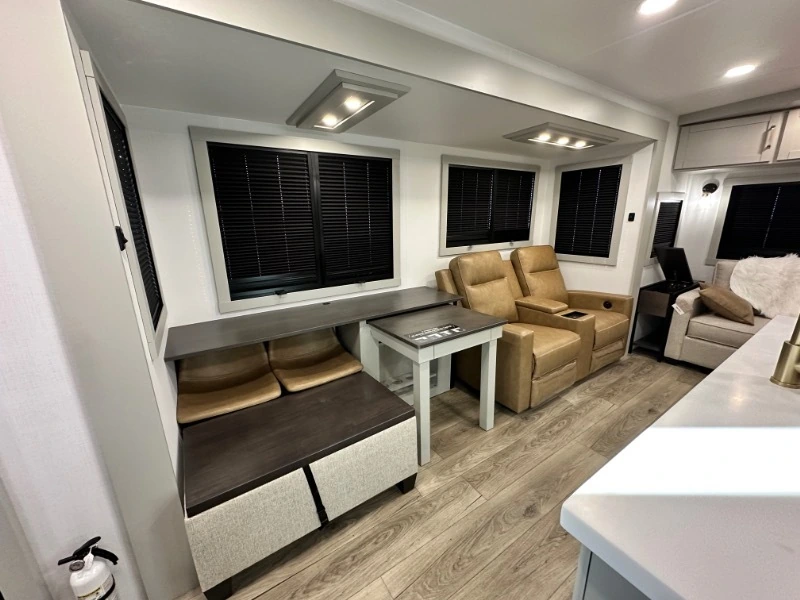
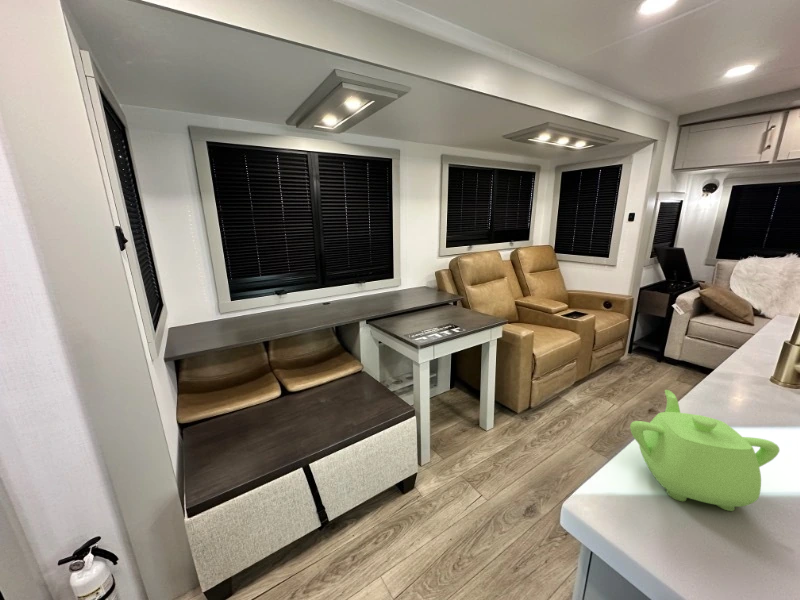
+ teapot (687, 443)
